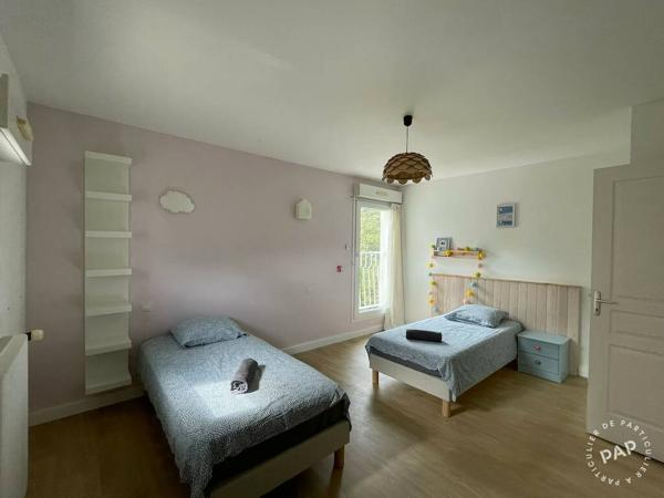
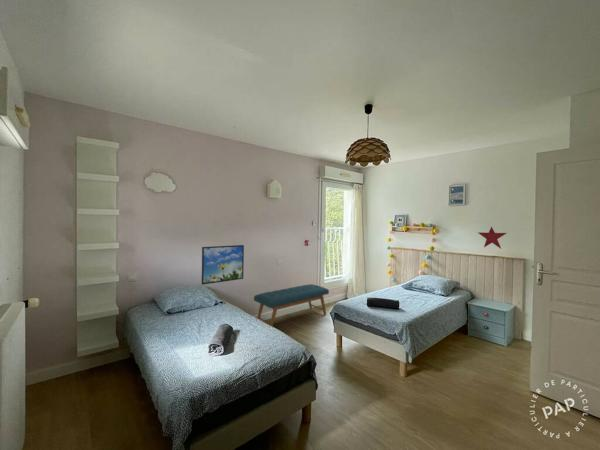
+ bench (293, 304)
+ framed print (223, 263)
+ decorative star (491, 237)
